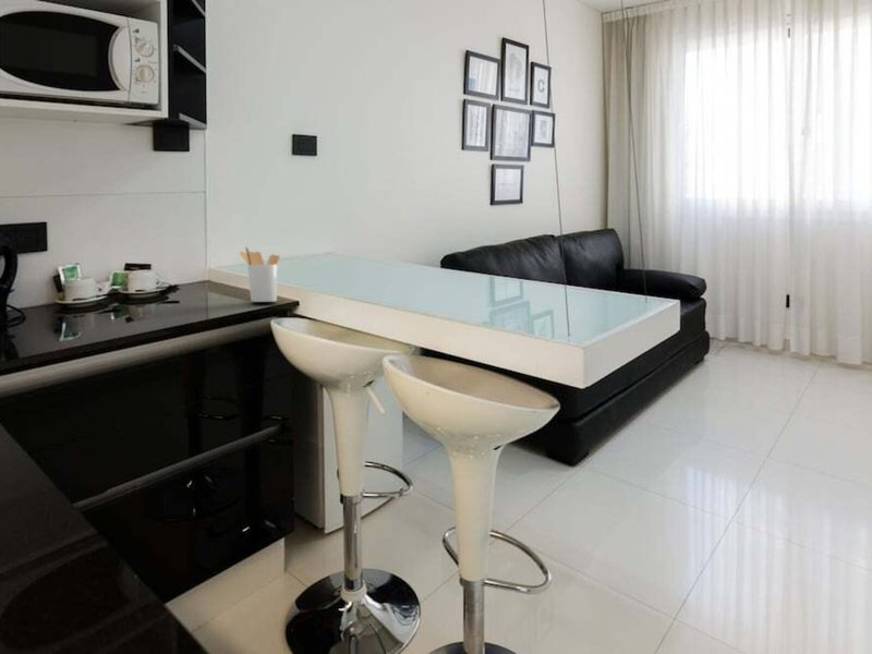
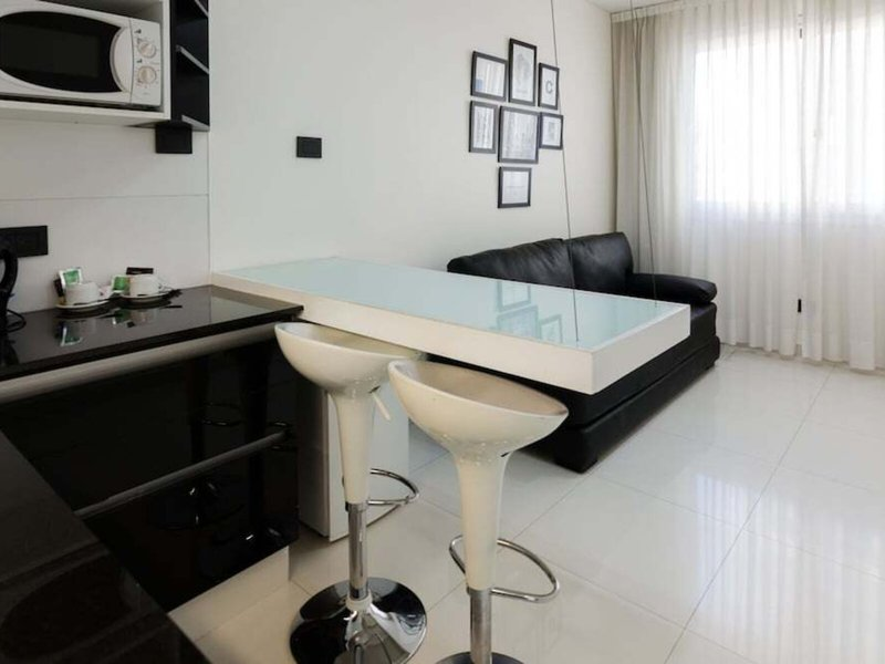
- utensil holder (258, 275)
